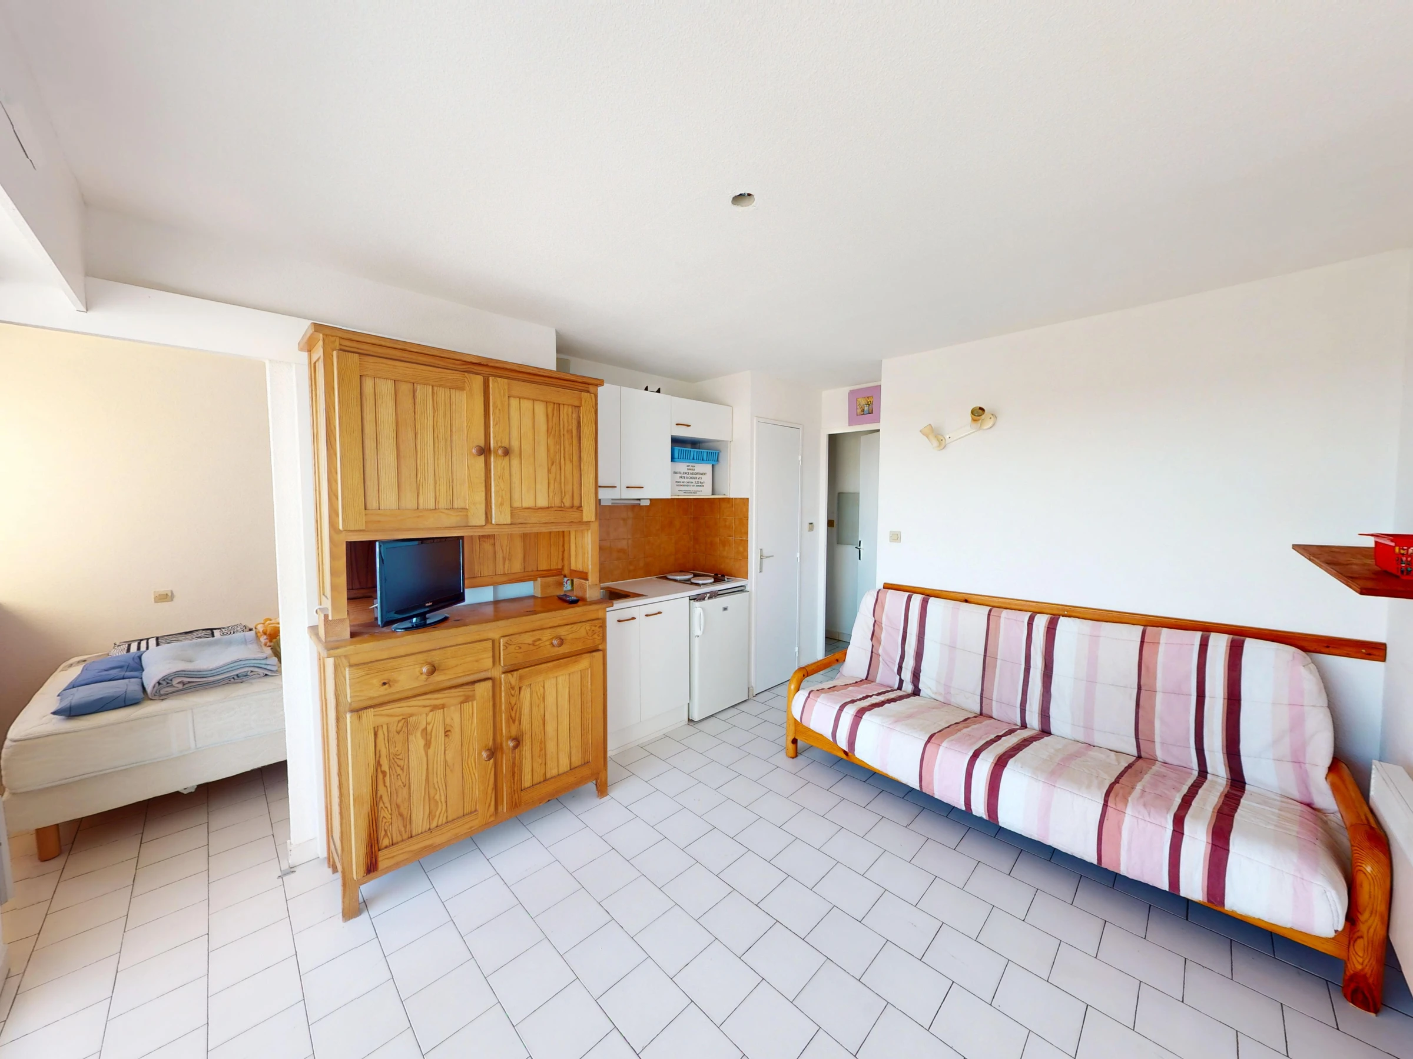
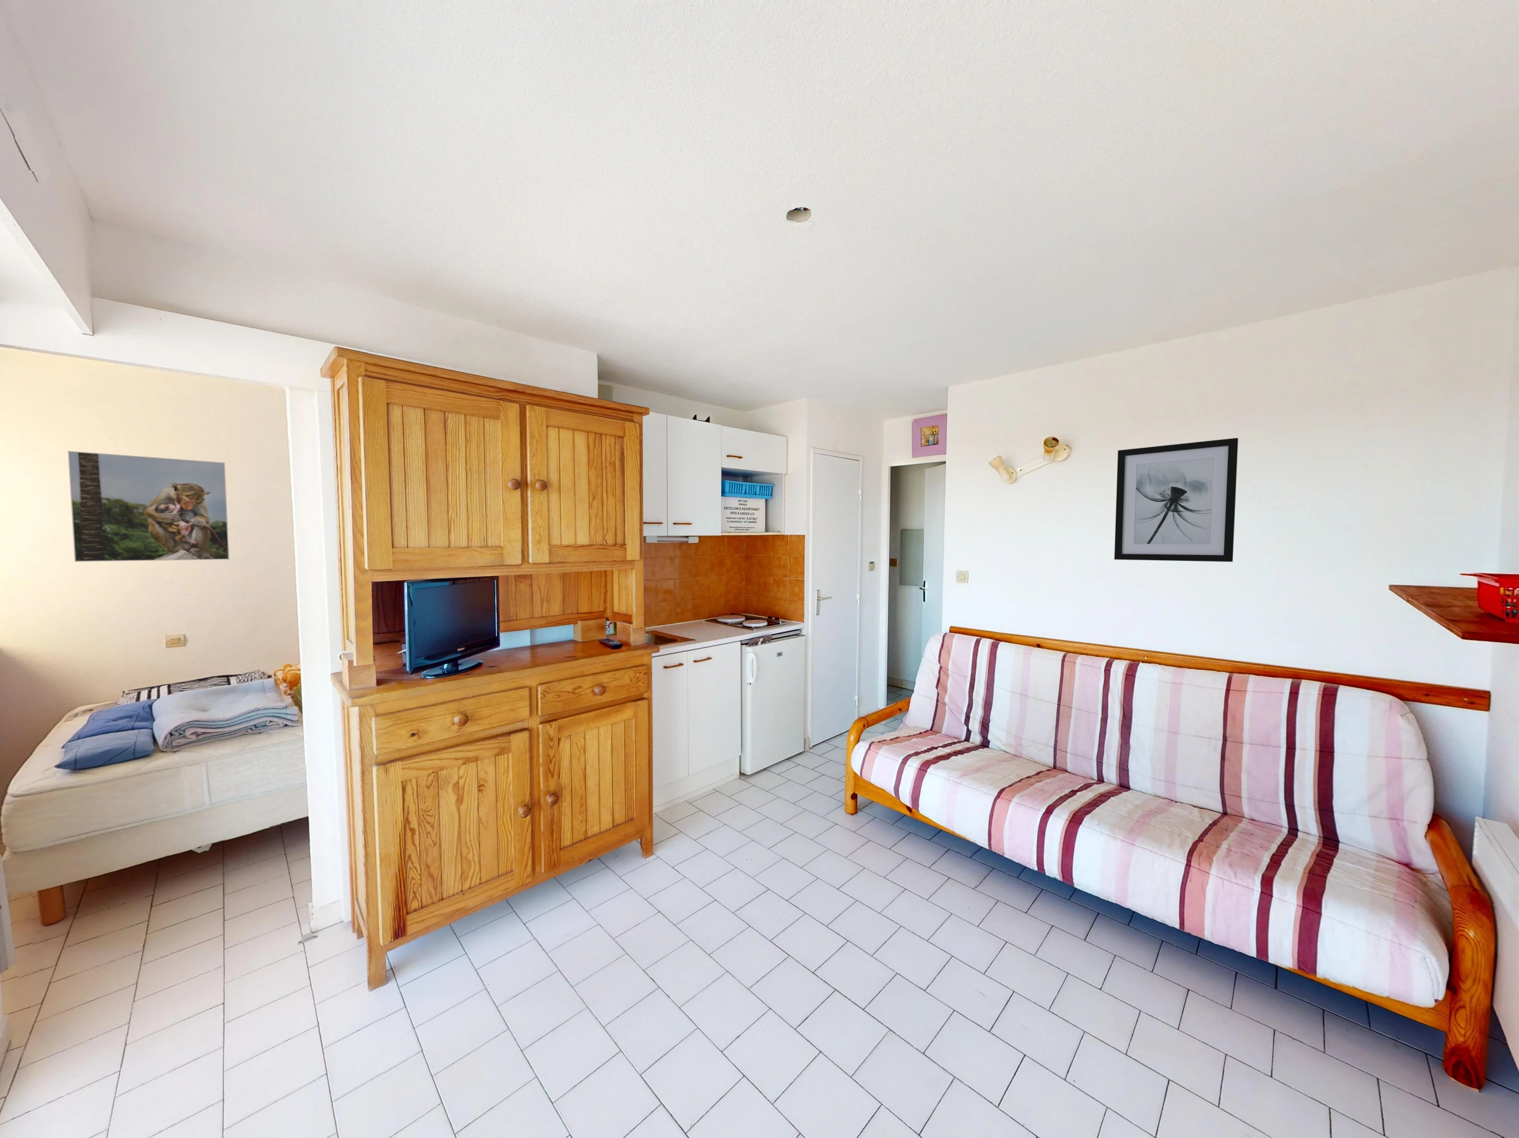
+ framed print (154, 509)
+ wall art (1172, 502)
